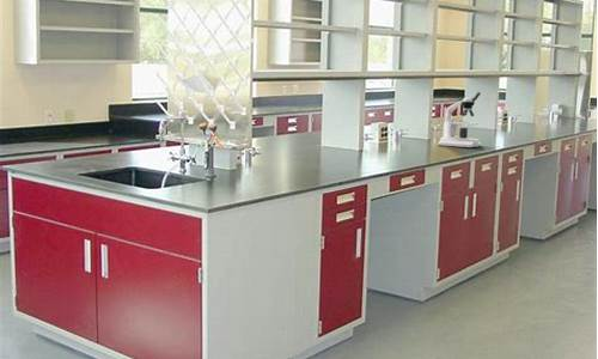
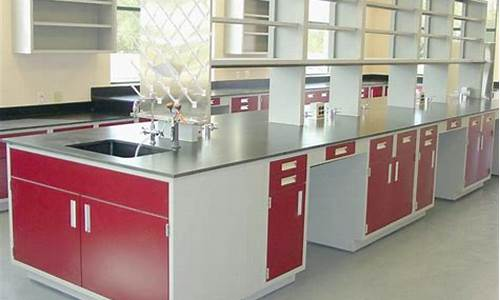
- microscope (460, 121)
